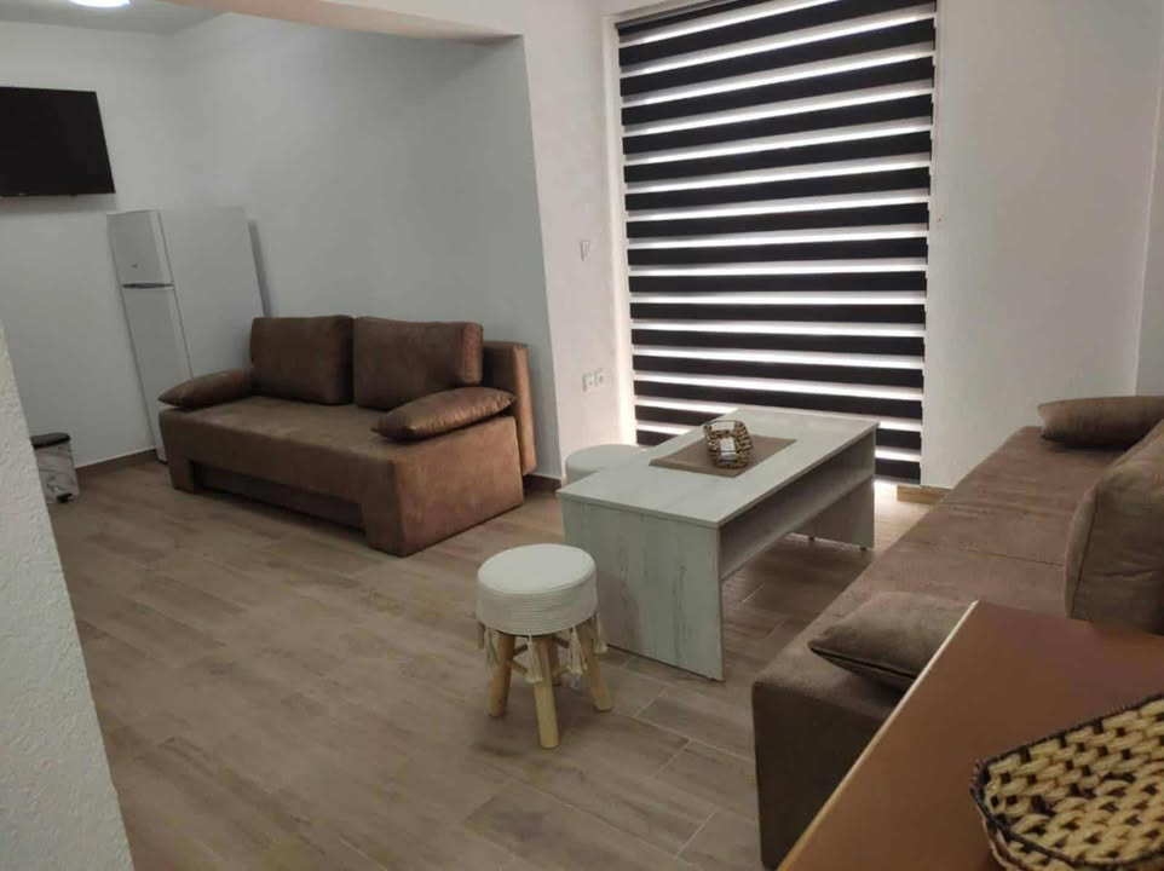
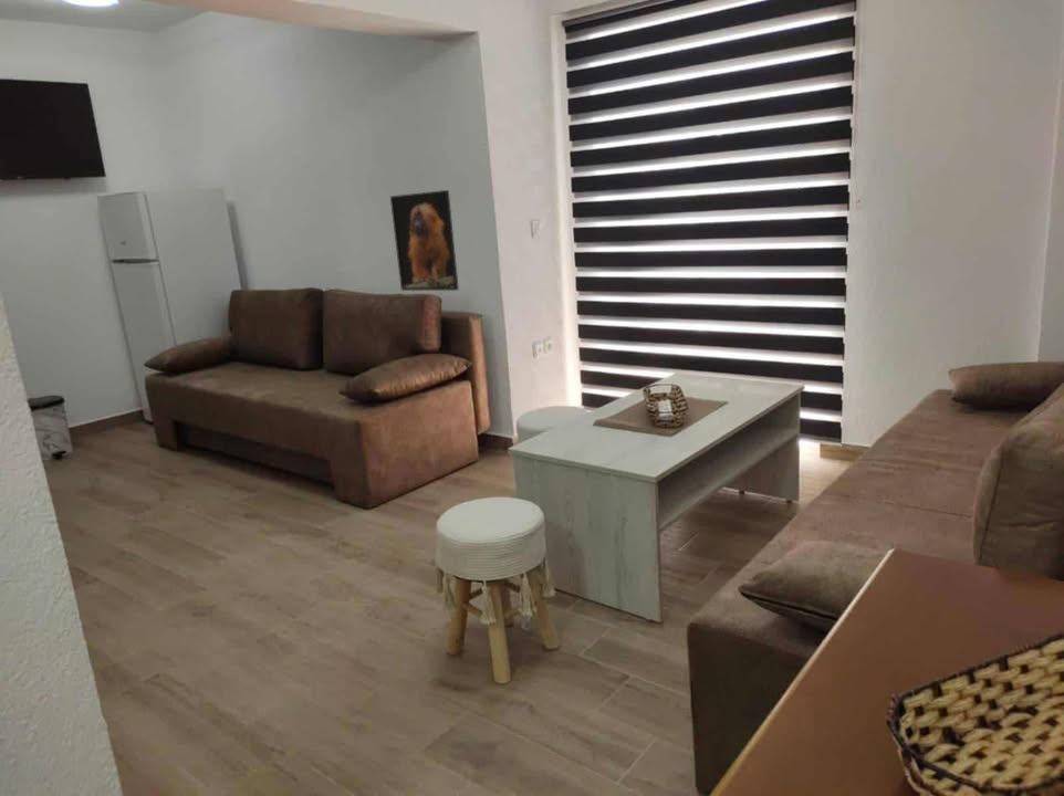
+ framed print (424, 242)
